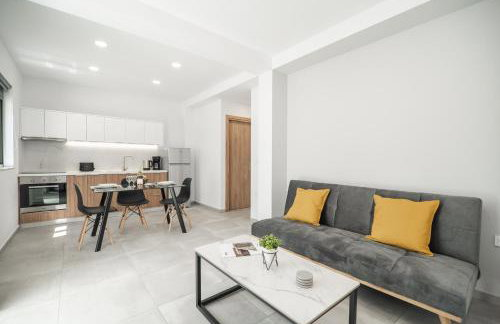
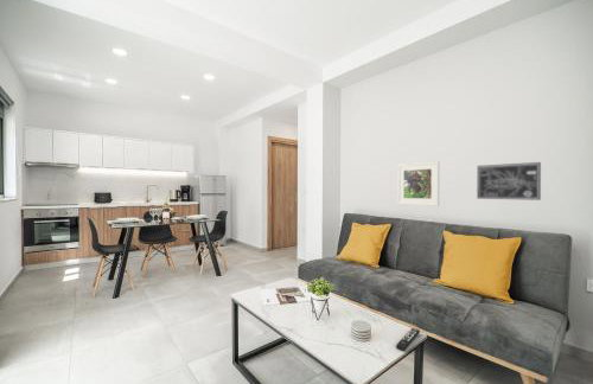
+ wall art (506, 181)
+ remote control (408, 338)
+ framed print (416, 184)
